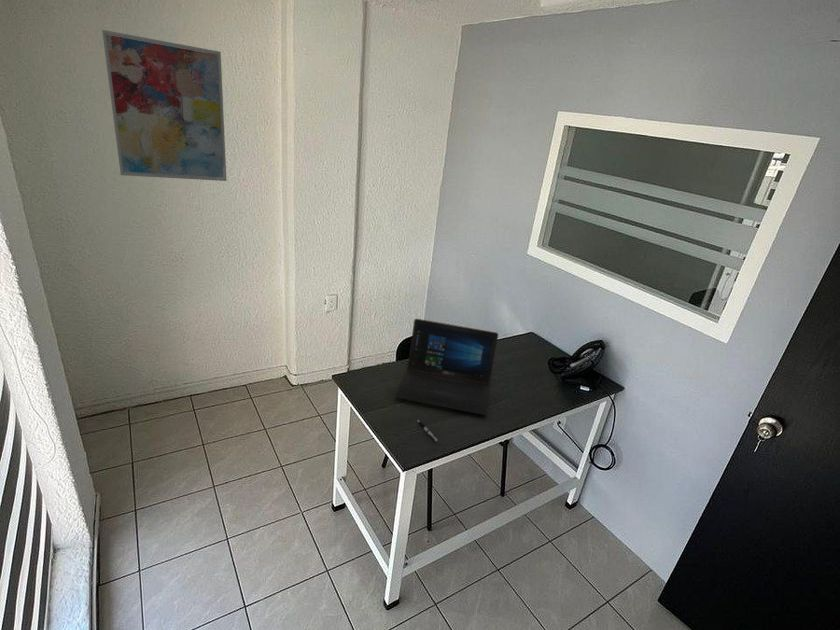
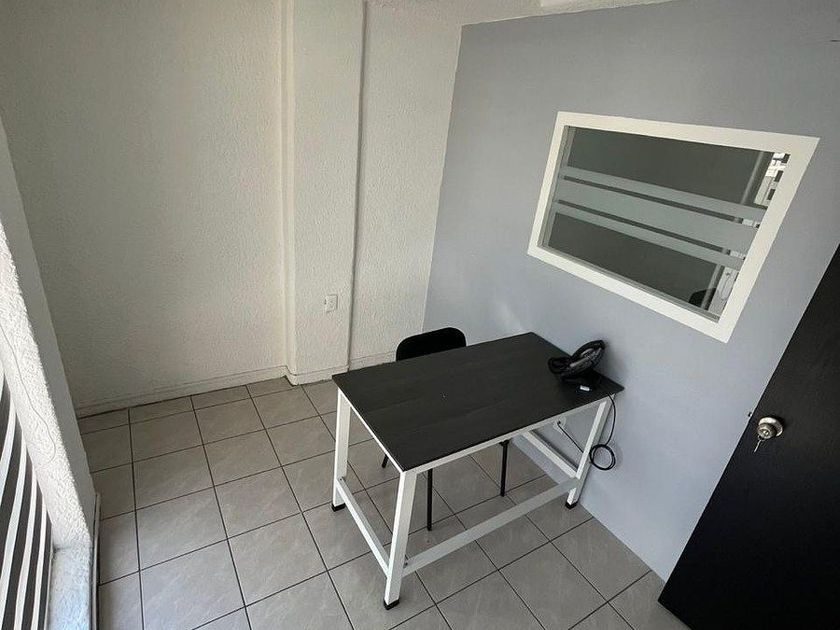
- wall art (170, 113)
- pen (426, 430)
- laptop (448, 364)
